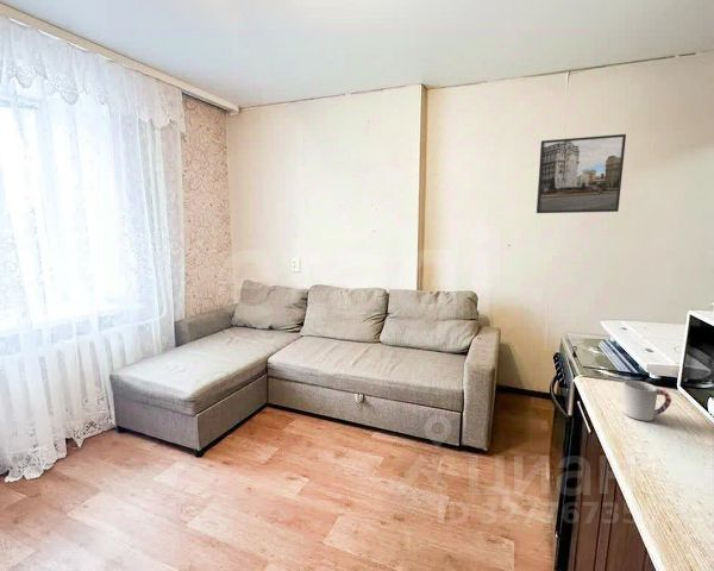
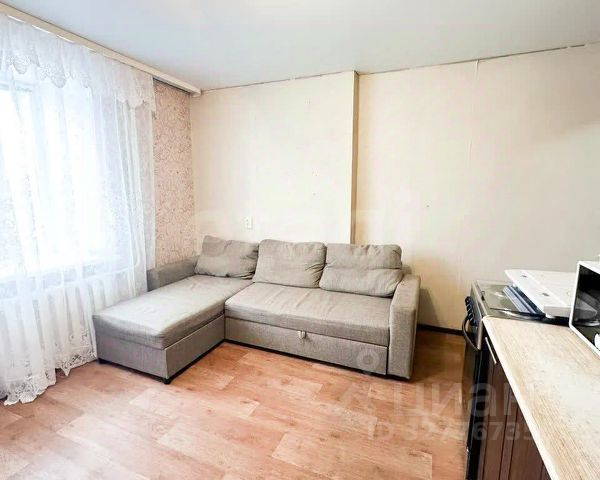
- cup (646, 401)
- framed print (578, 175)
